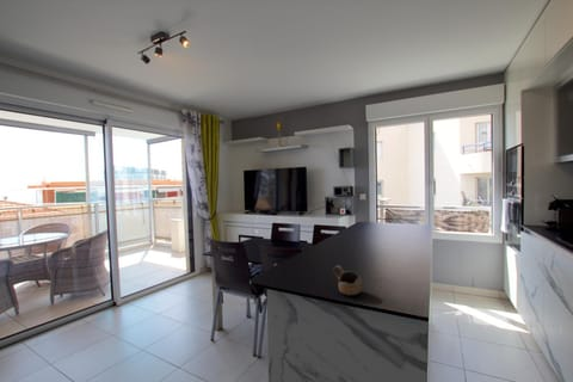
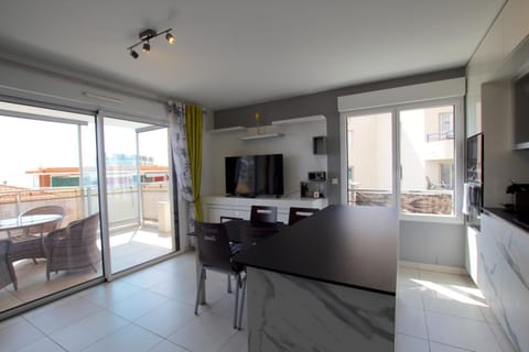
- cup (349, 279)
